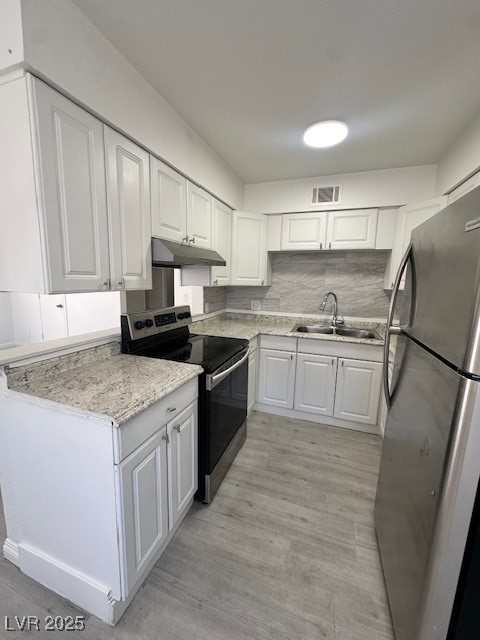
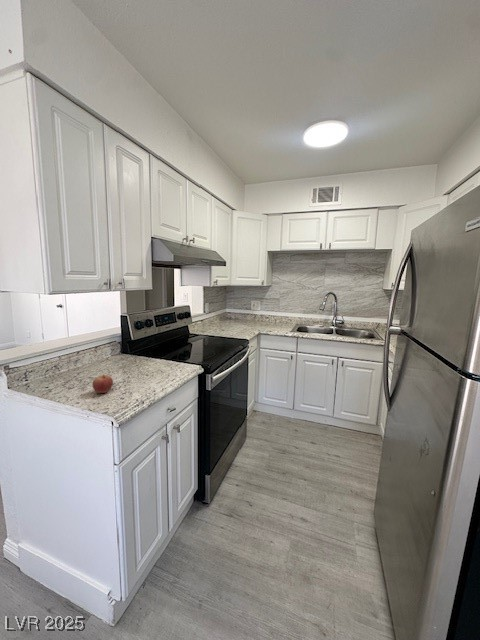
+ apple (103, 382)
